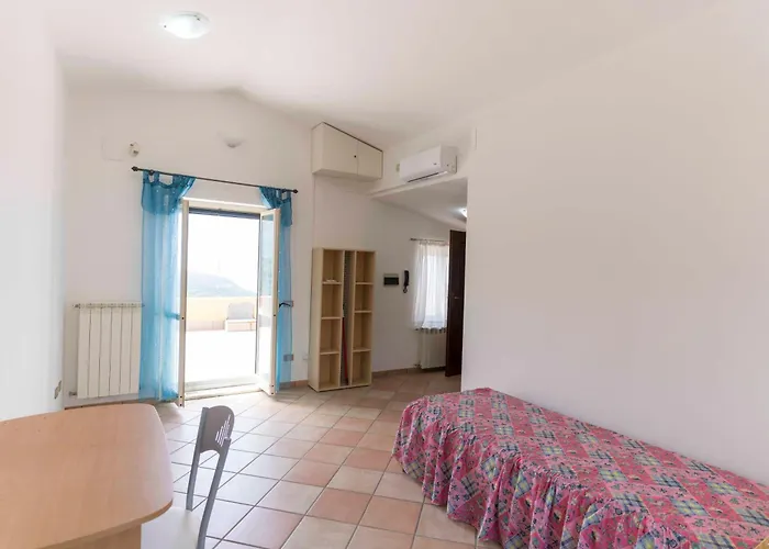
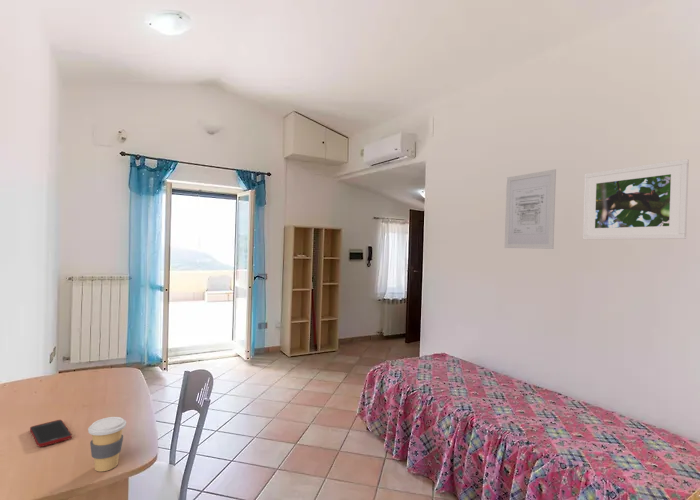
+ coffee cup (107, 444)
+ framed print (630, 203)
+ wall art (528, 211)
+ cell phone (50, 432)
